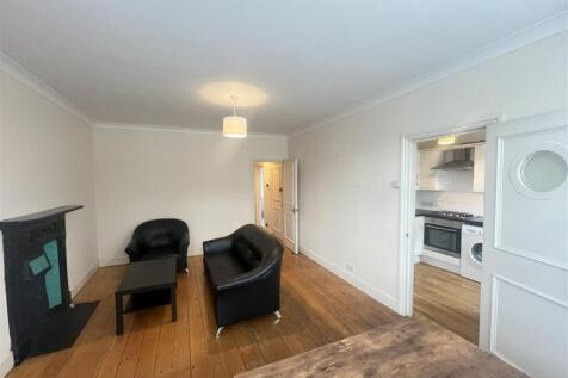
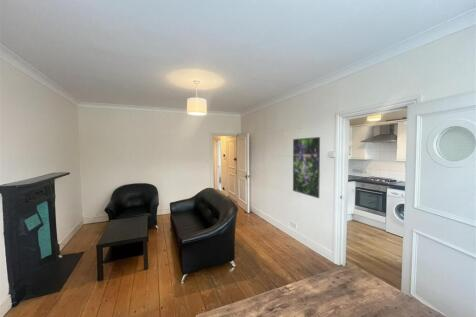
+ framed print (305, 166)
